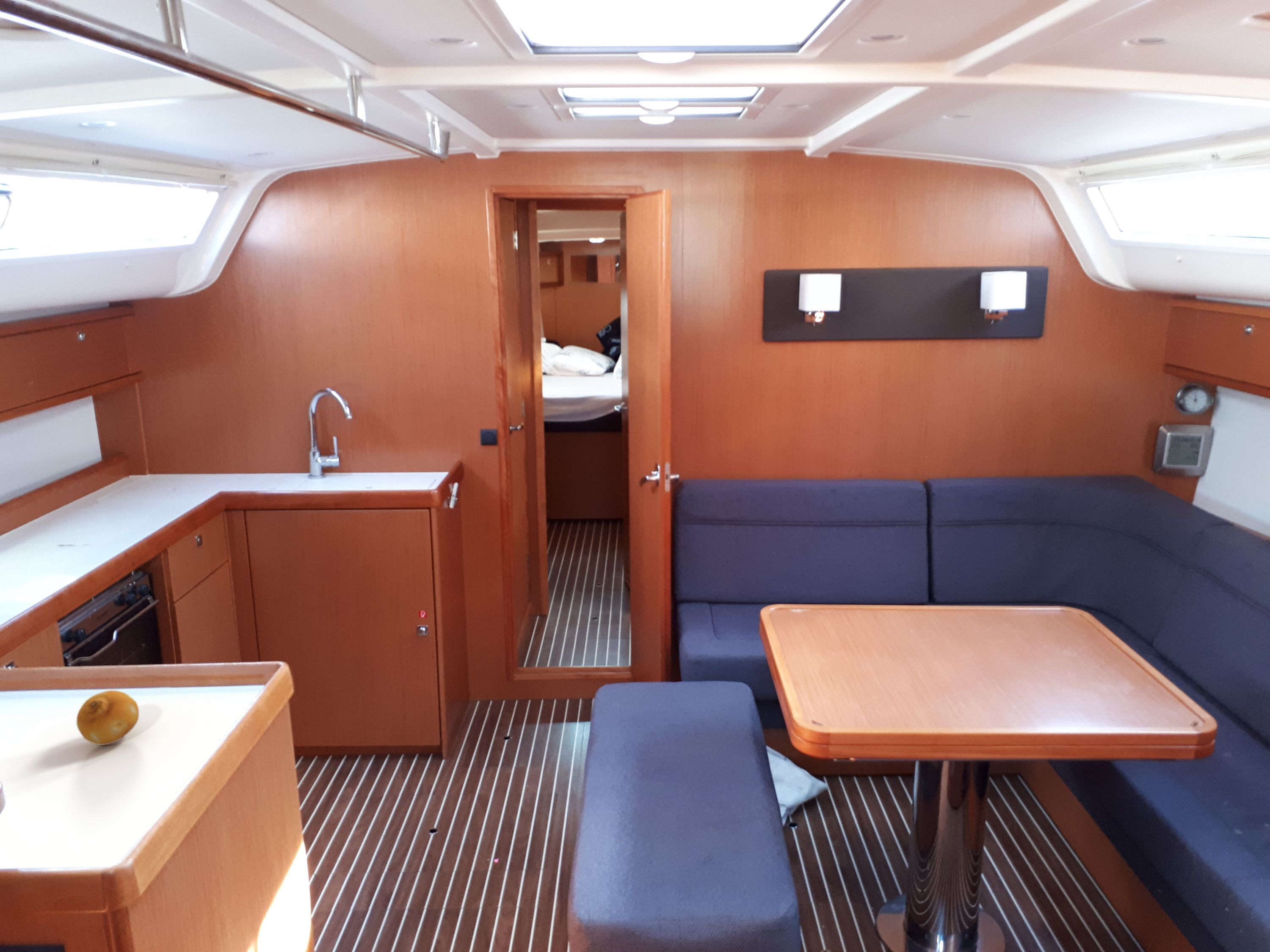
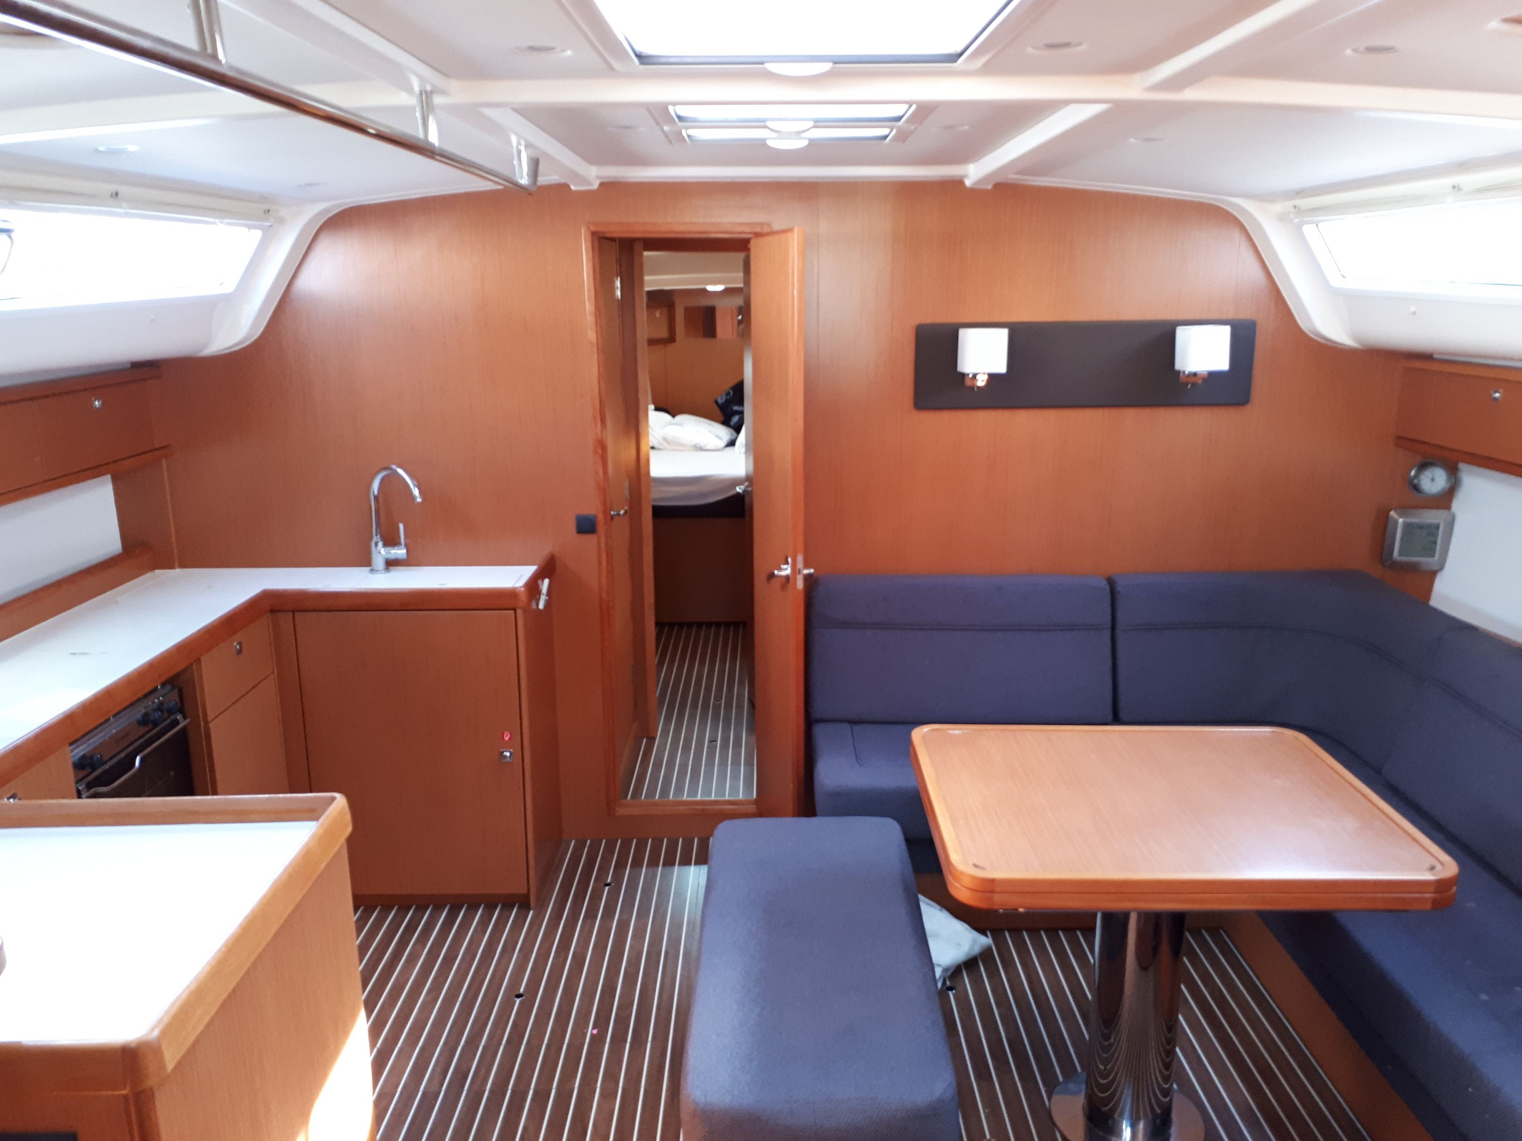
- fruit (107, 717)
